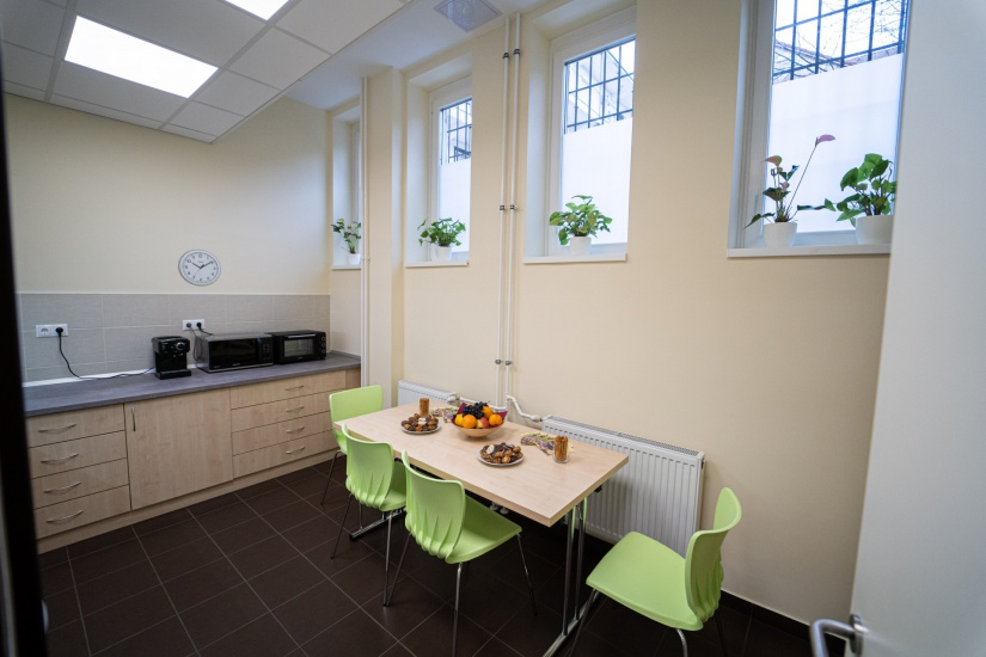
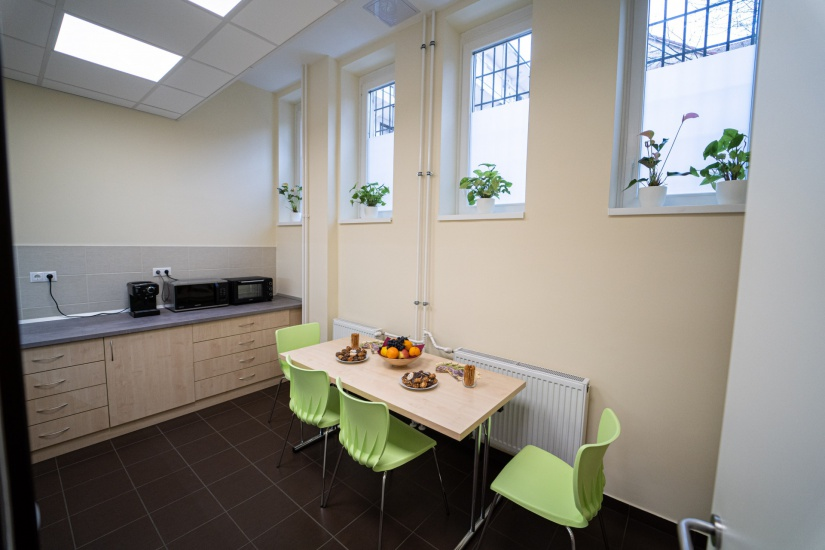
- wall clock (200, 268)
